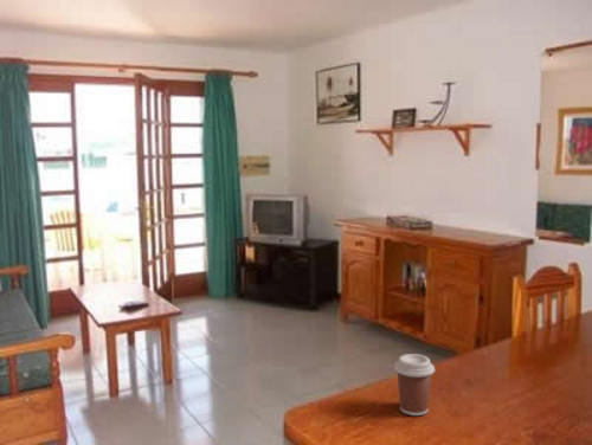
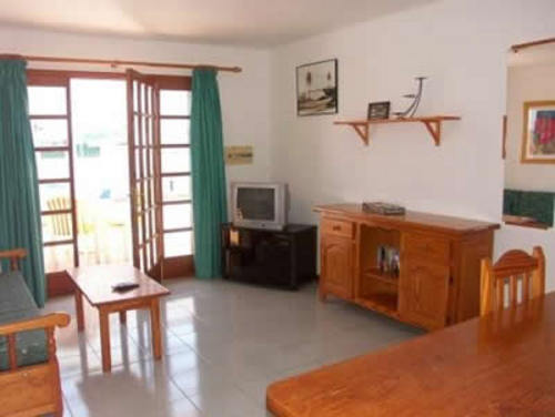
- coffee cup (413, 383)
